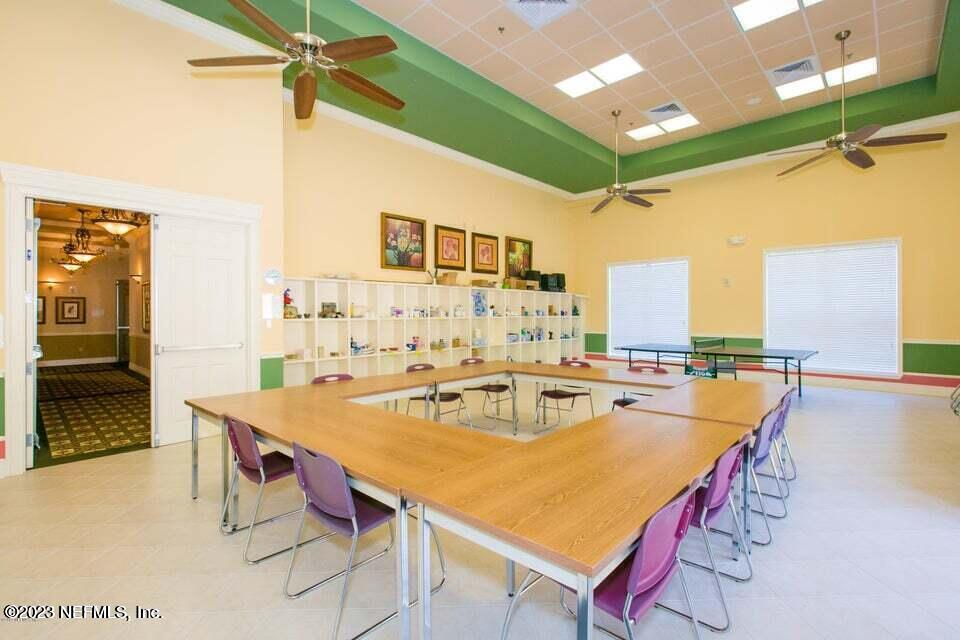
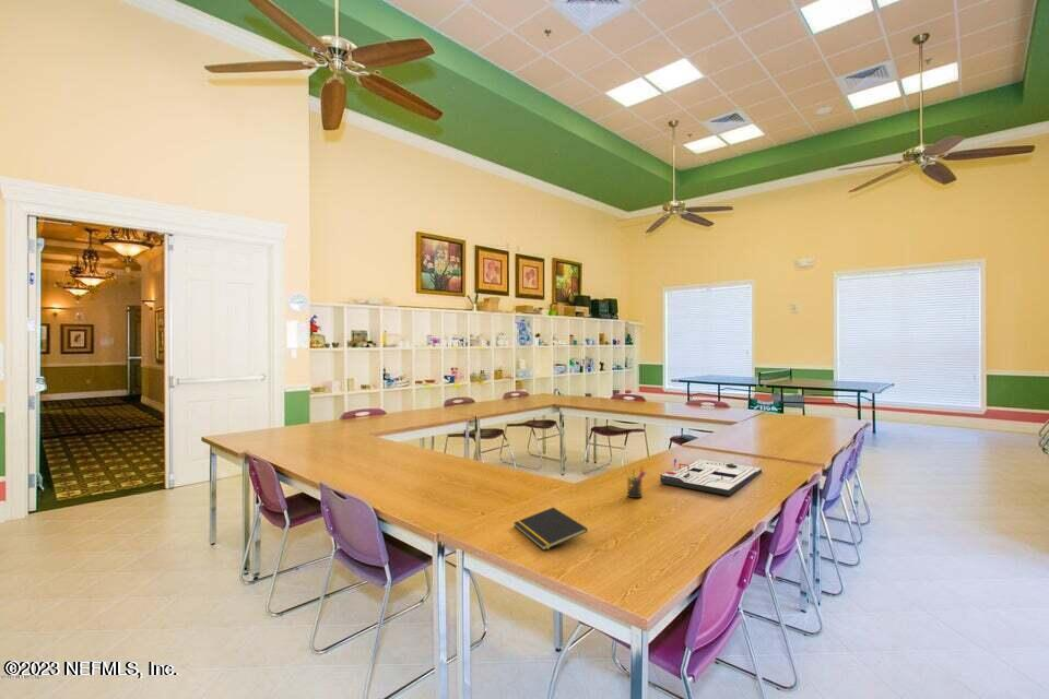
+ board game (712, 466)
+ notepad (549, 526)
+ pen holder (635, 481)
